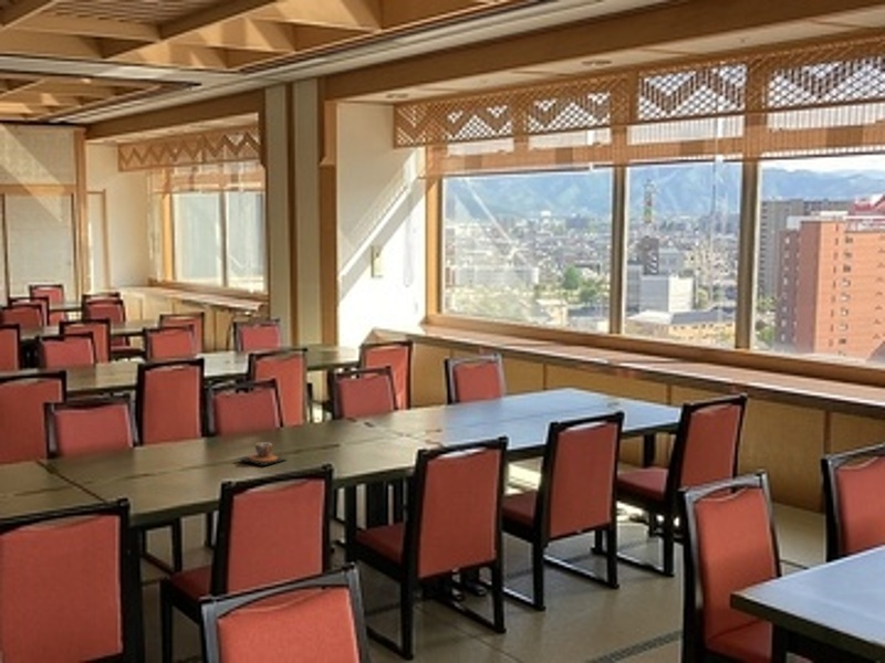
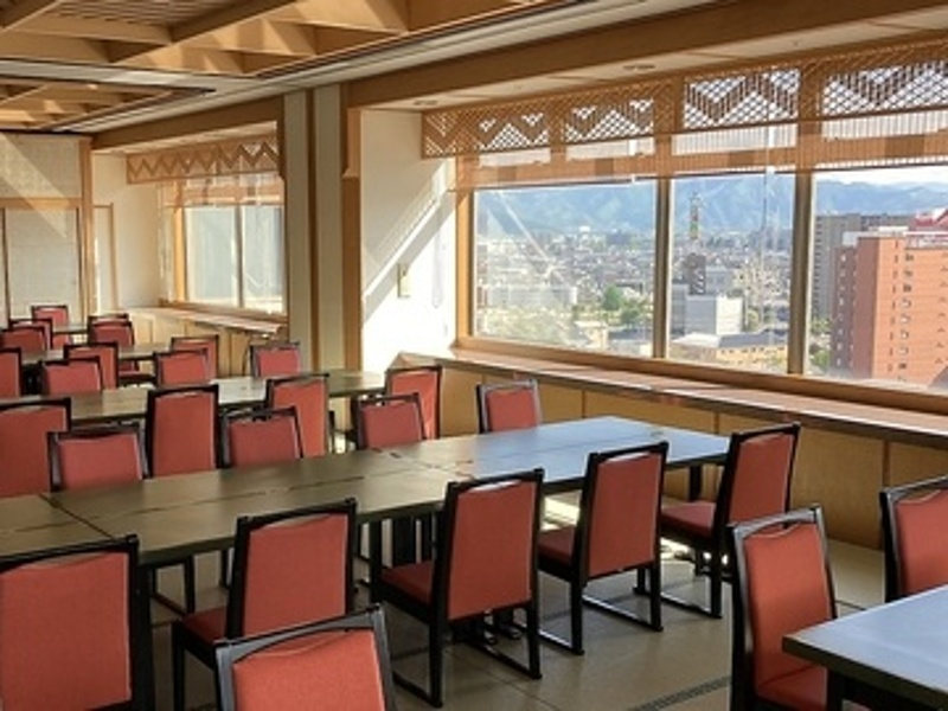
- teacup (261, 452)
